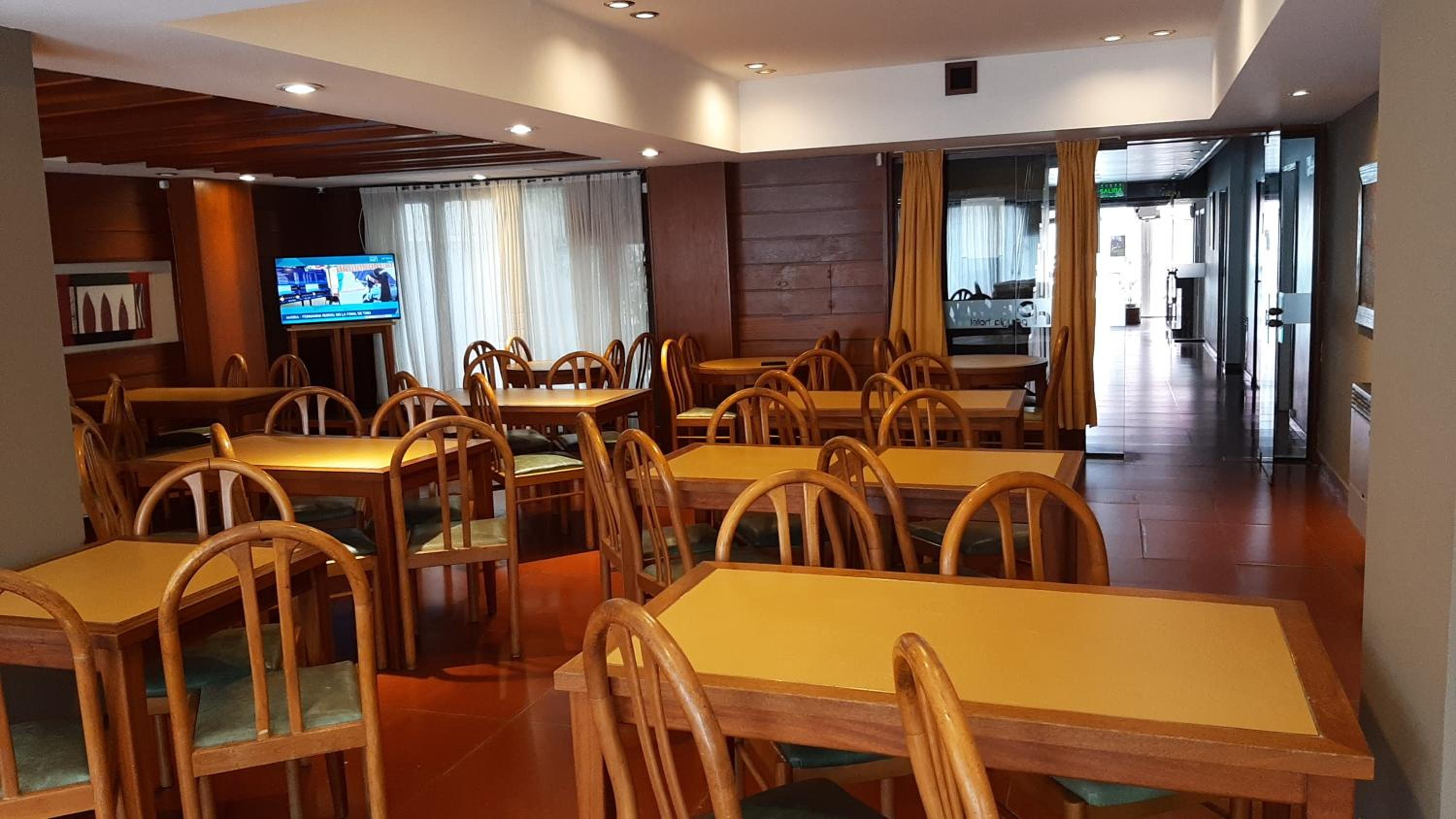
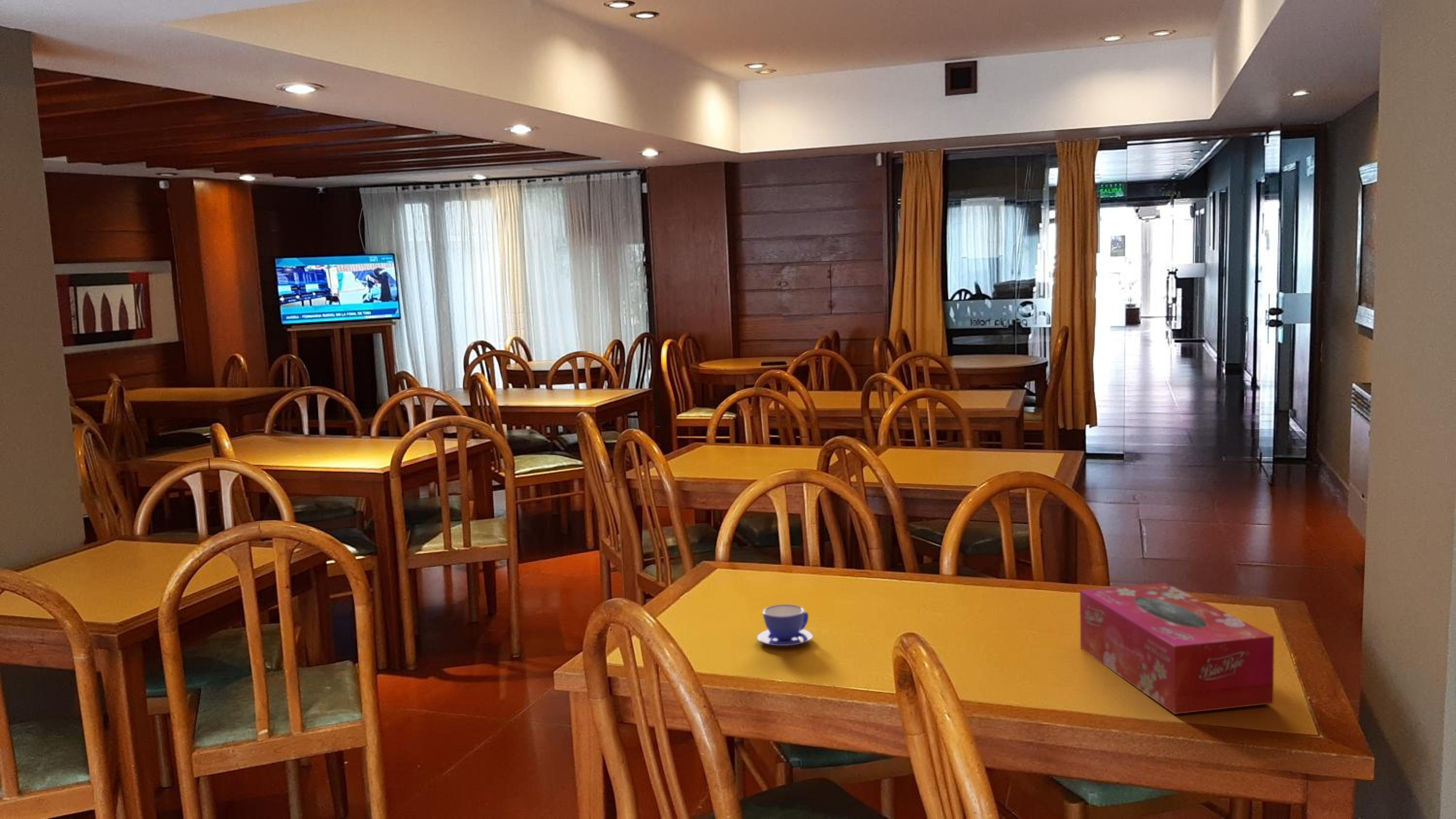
+ tissue box (1169, 642)
+ teacup (785, 625)
